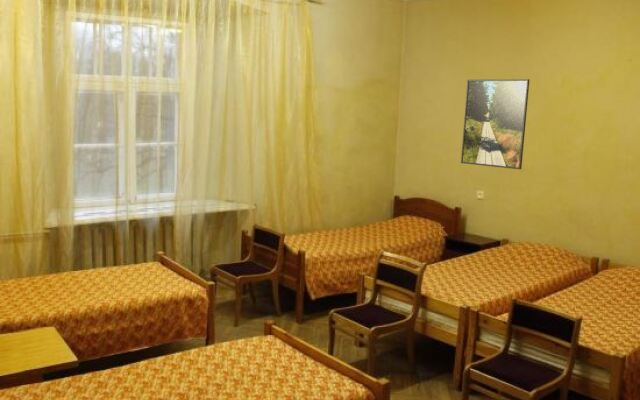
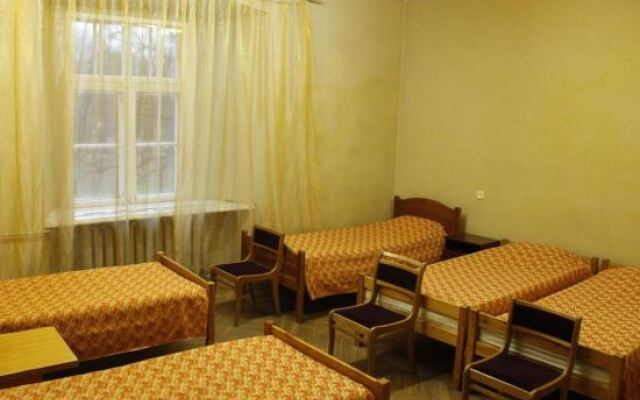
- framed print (493, 123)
